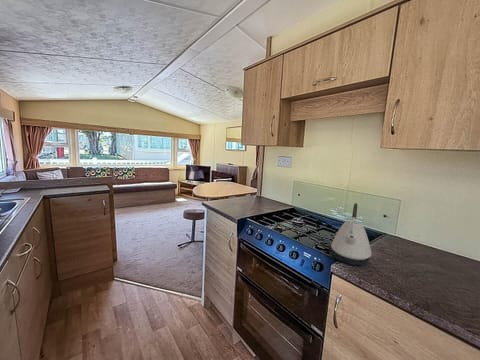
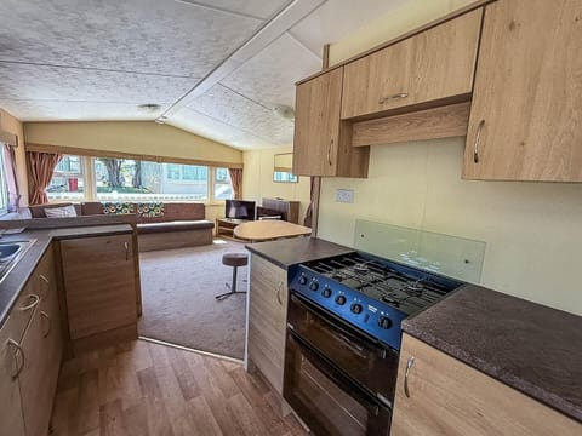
- kettle (352, 231)
